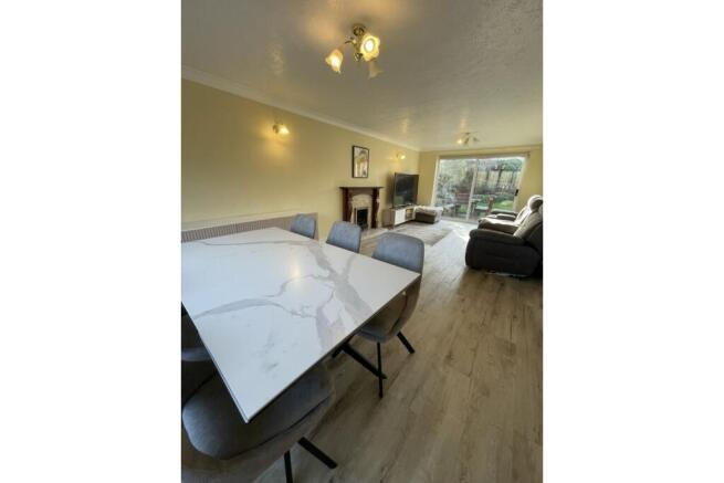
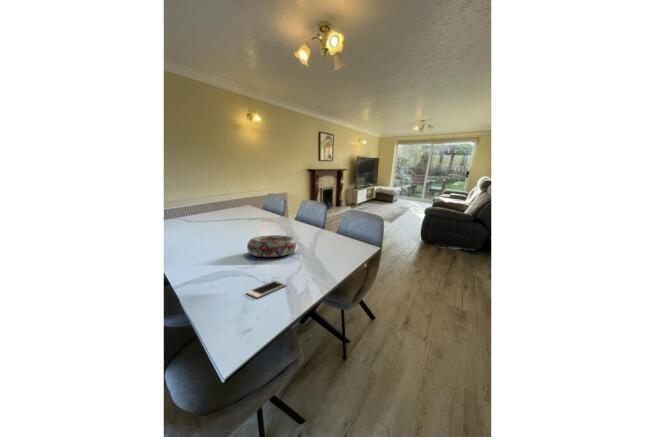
+ decorative bowl (272, 245)
+ cell phone (267, 288)
